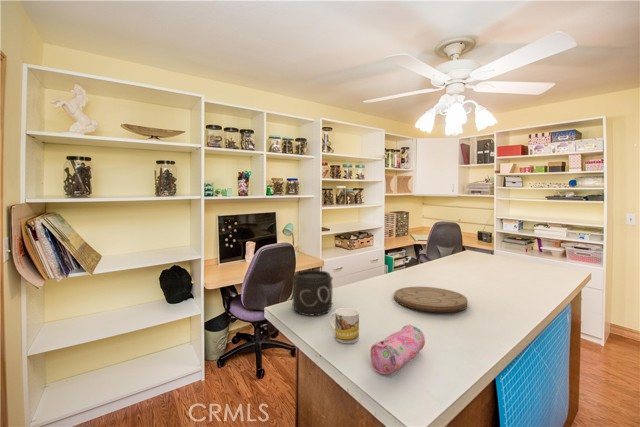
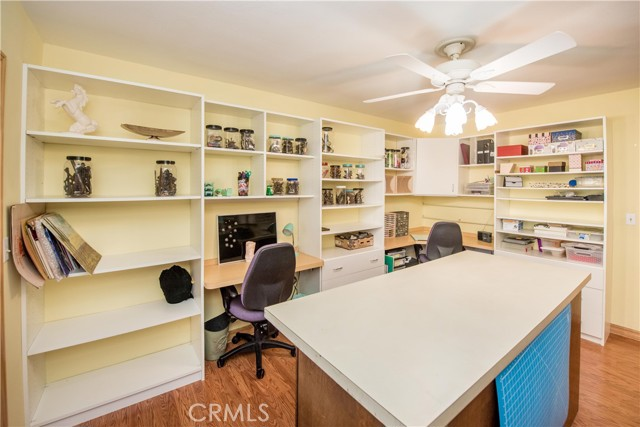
- pencil case (398, 346)
- cutting board (429, 297)
- mug (343, 323)
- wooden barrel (313, 291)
